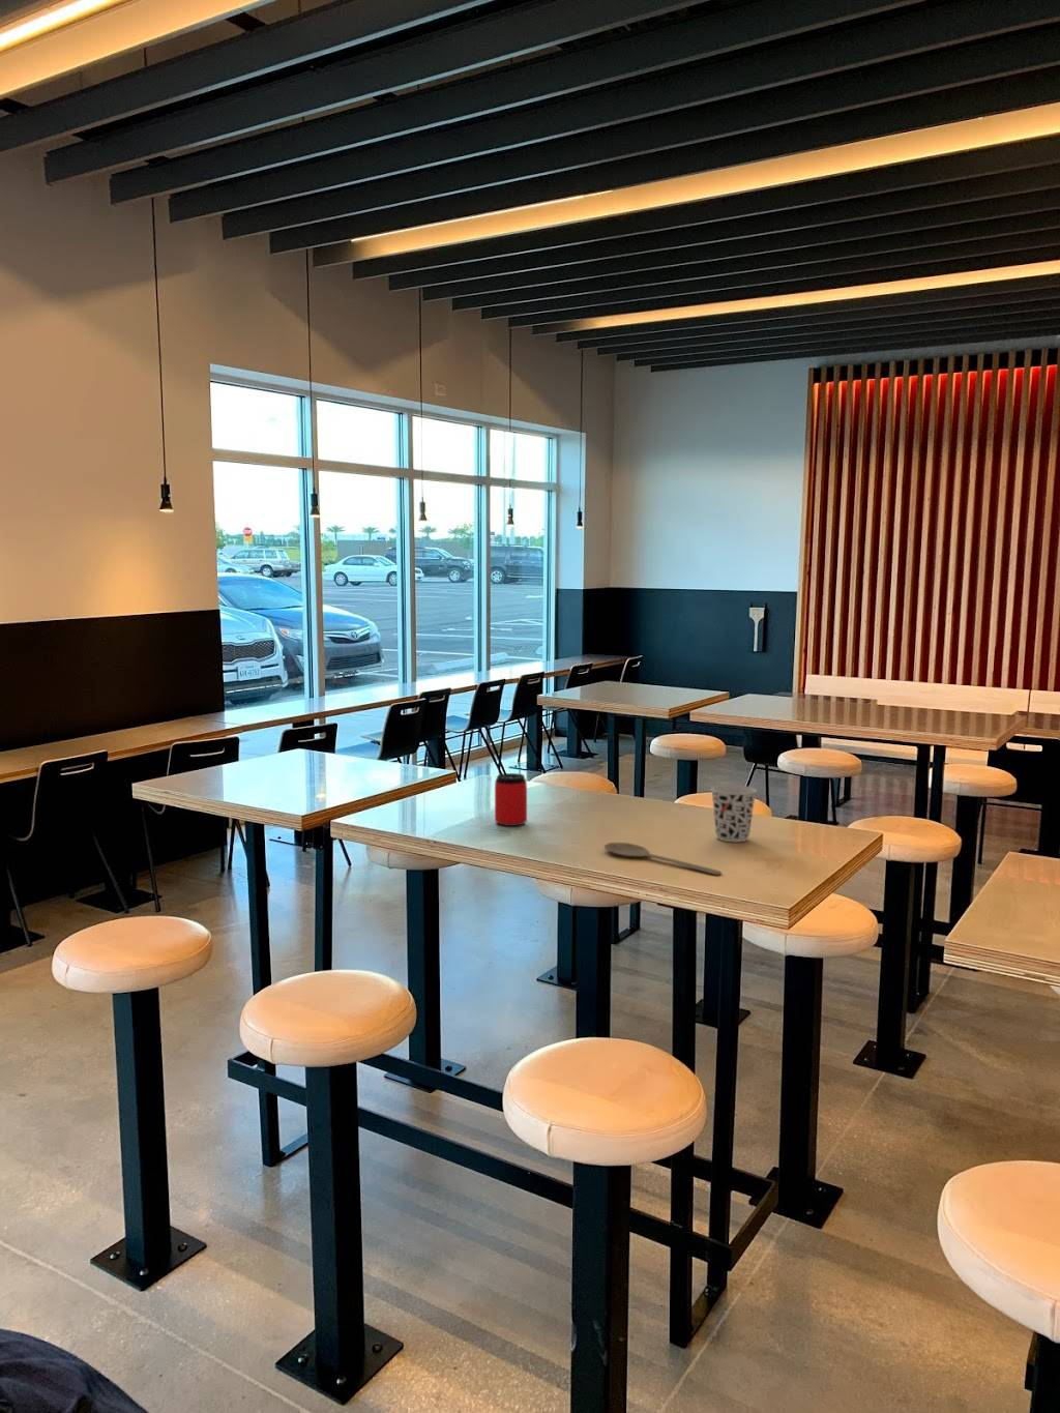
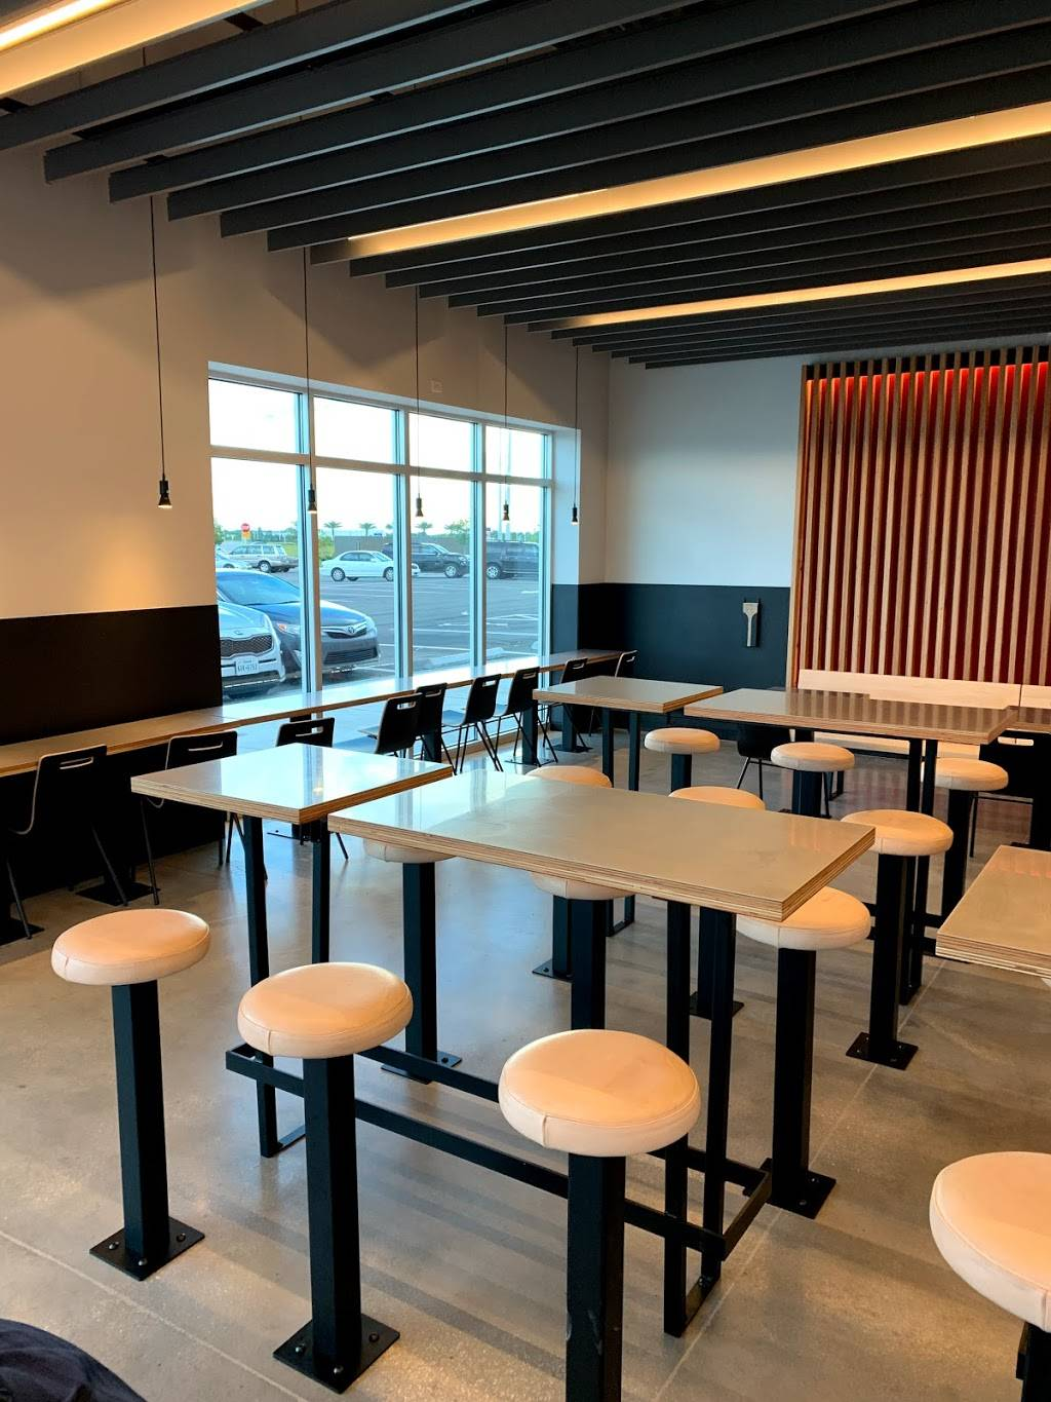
- wooden spoon (660, 857)
- can (510, 799)
- cup (733, 814)
